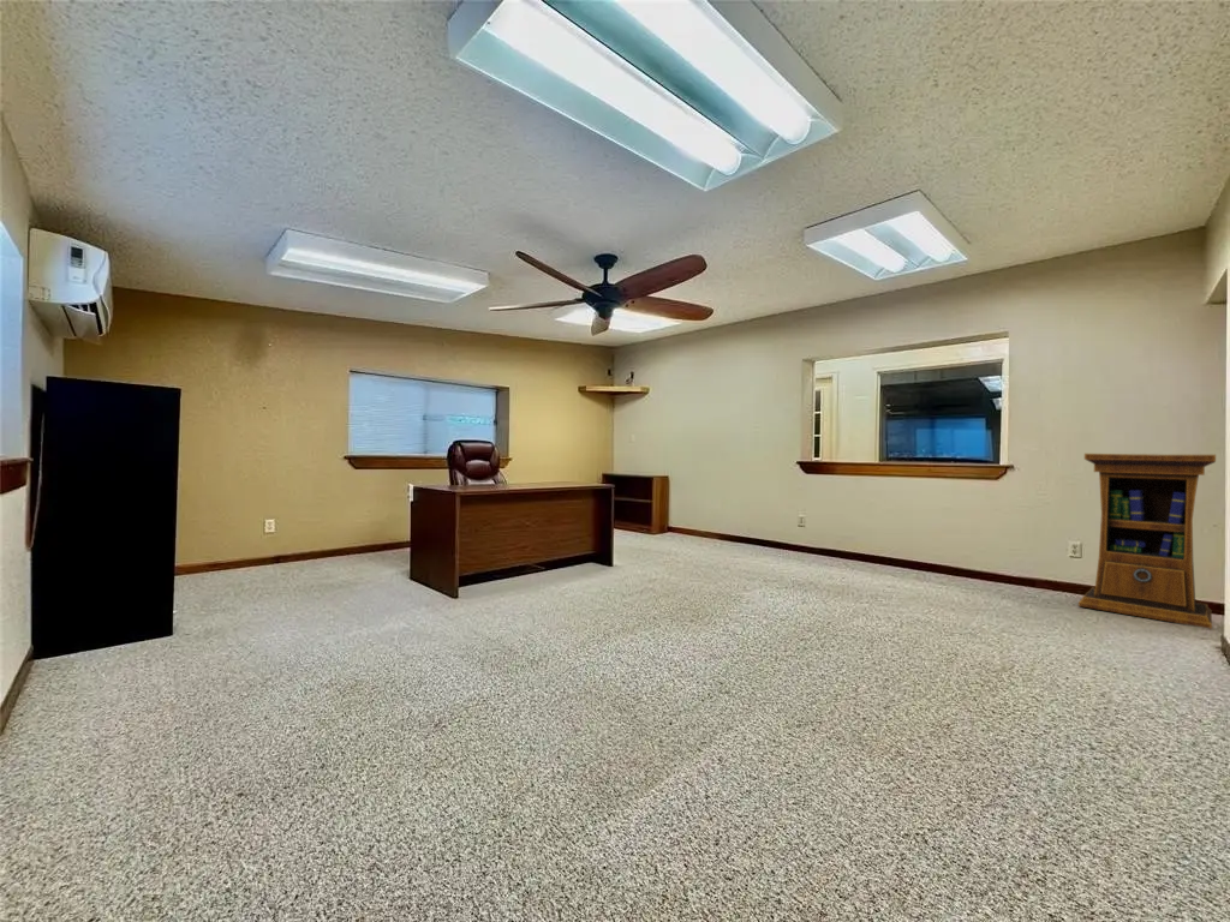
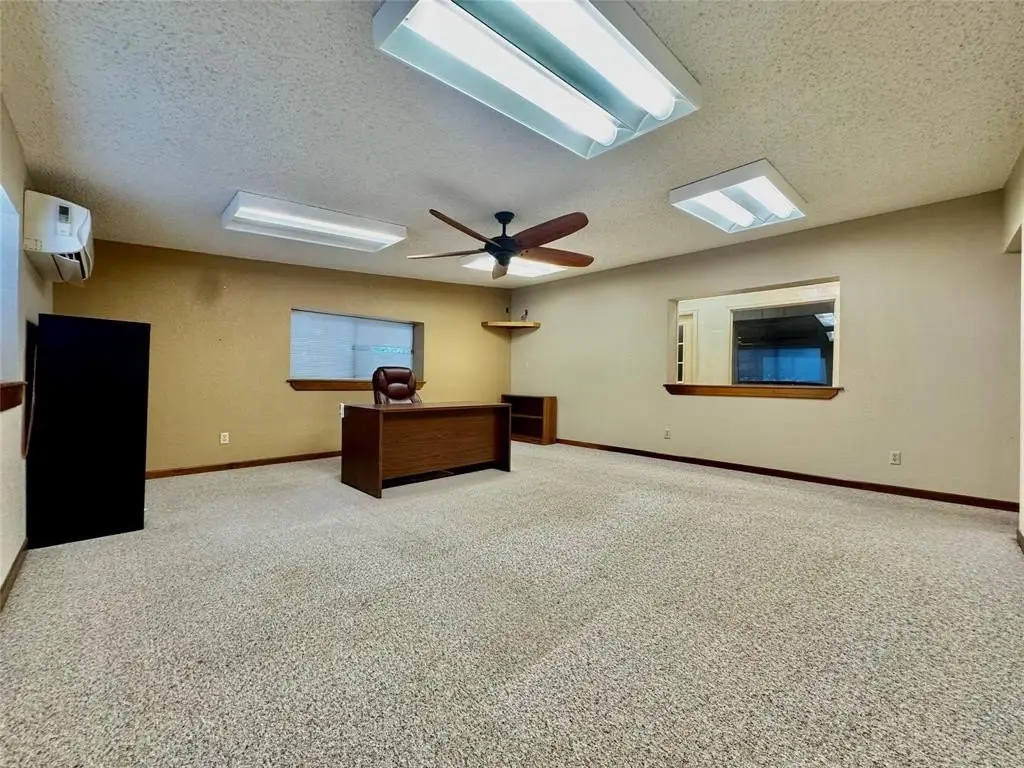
- cabinet (1146, 532)
